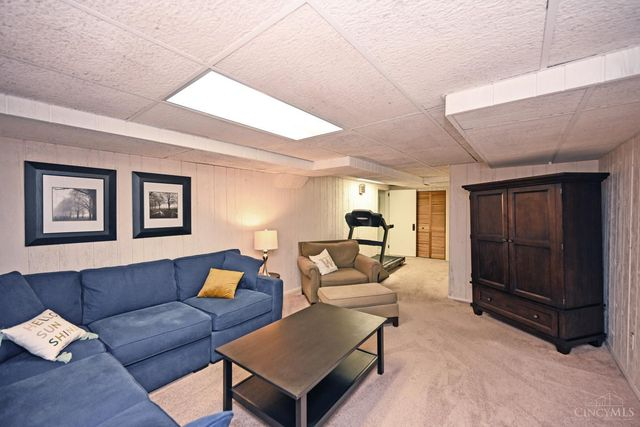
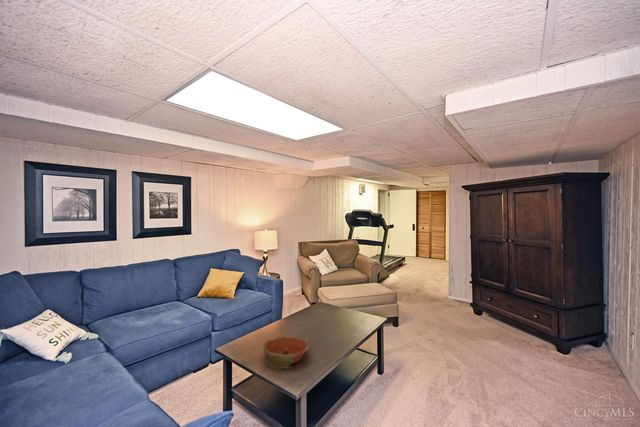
+ bowl (286, 350)
